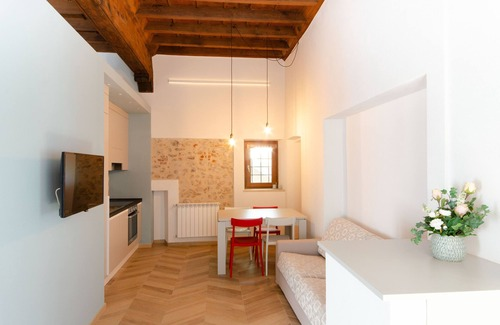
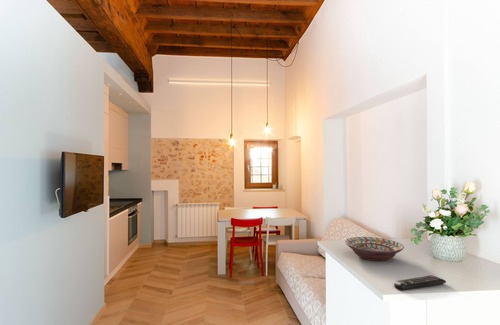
+ remote control (420, 282)
+ decorative bowl (373, 250)
